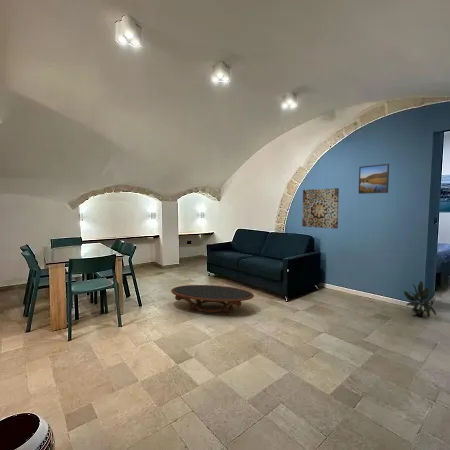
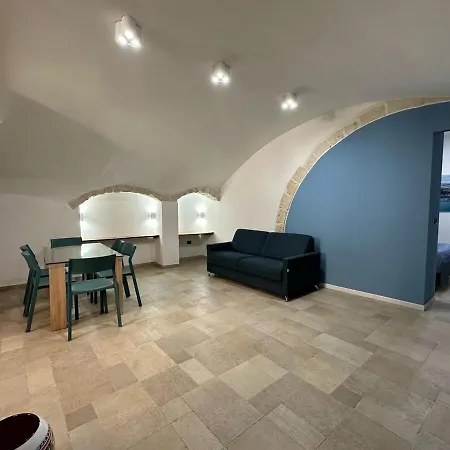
- coffee table (211, 300)
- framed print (373, 179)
- potted plant (422, 299)
- wall art (319, 208)
